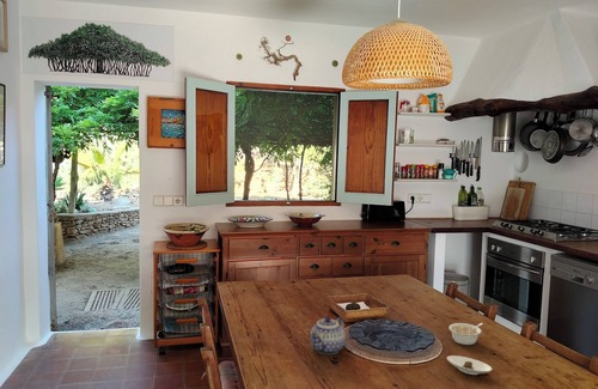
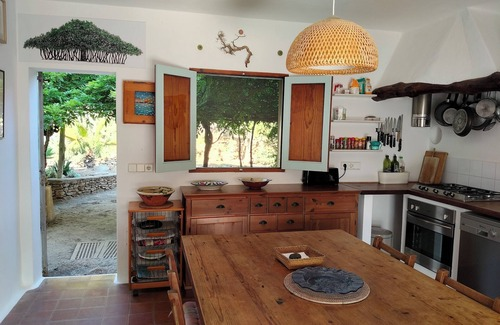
- saucer (468, 365)
- legume (464, 333)
- teapot (327, 333)
